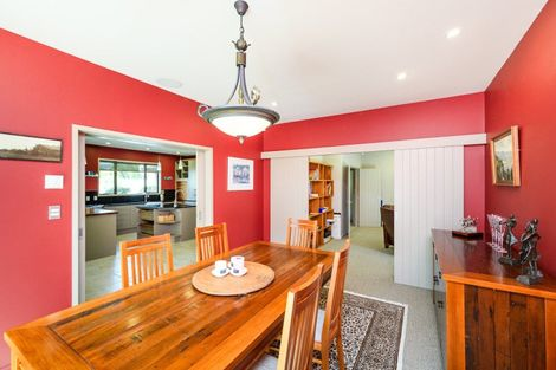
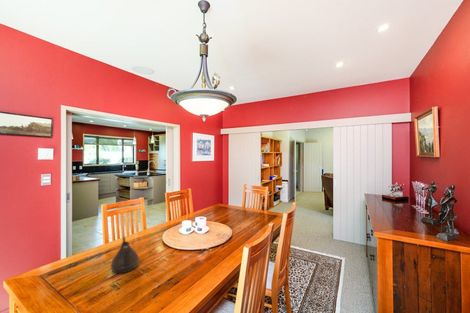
+ teapot (125, 252)
